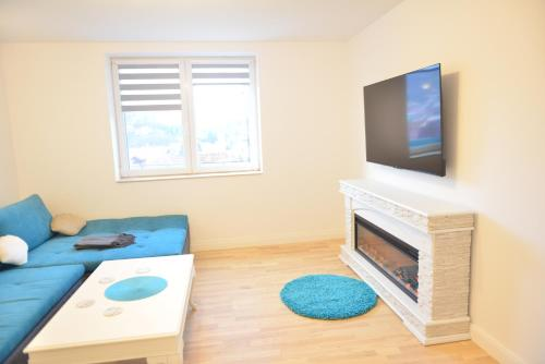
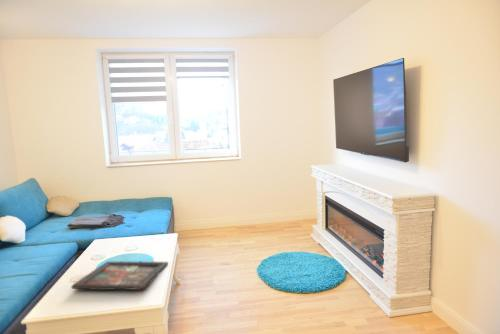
+ decorative tray (123, 274)
